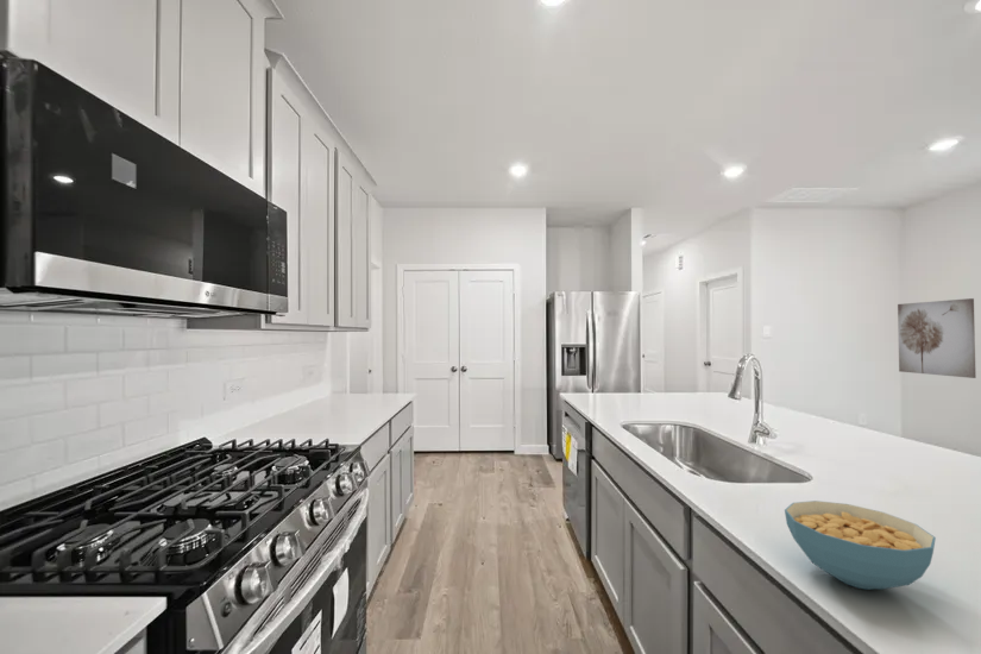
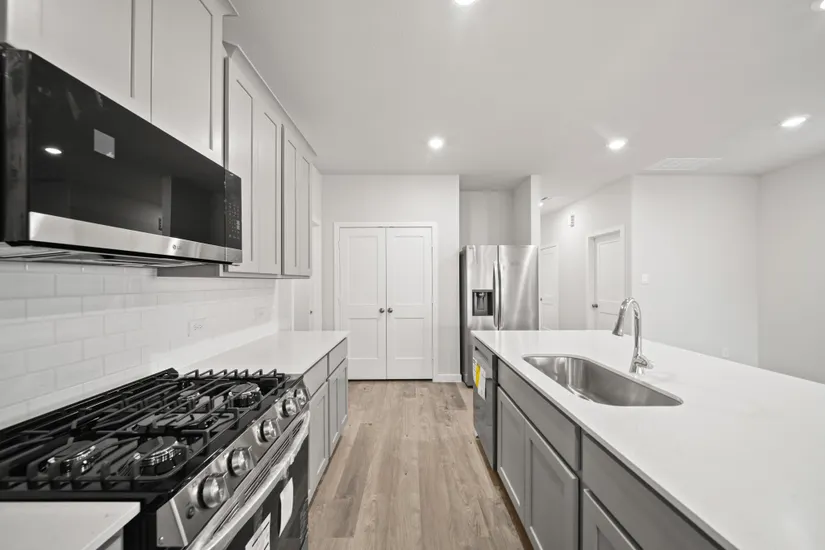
- wall art (932, 338)
- cereal bowl (855, 551)
